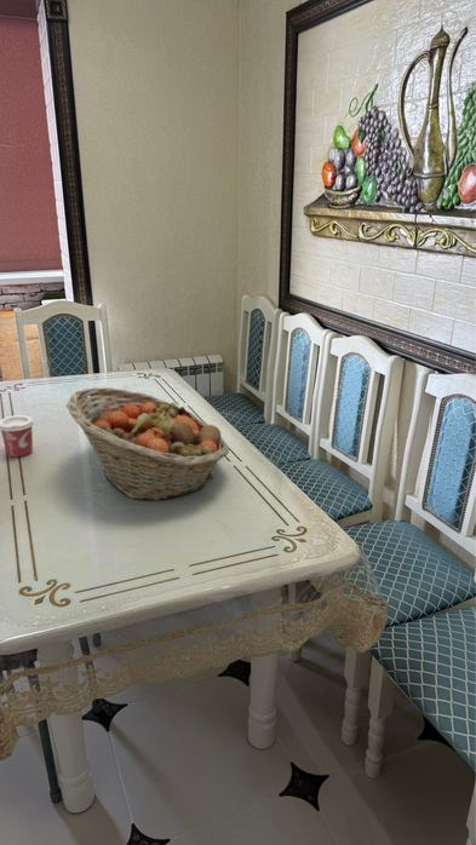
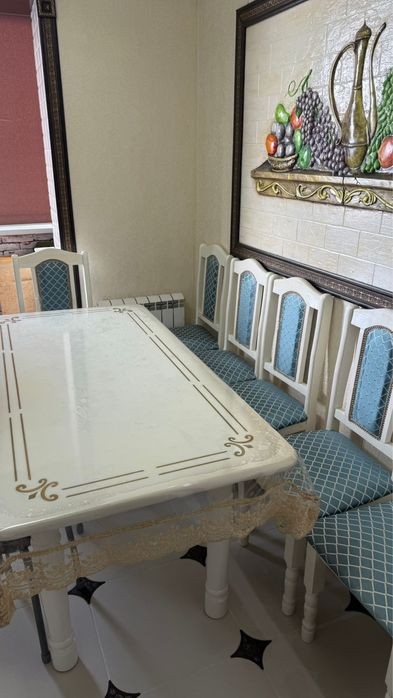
- cup (17, 436)
- fruit basket (148, 436)
